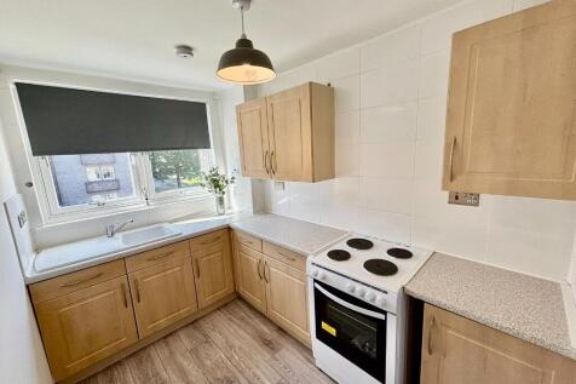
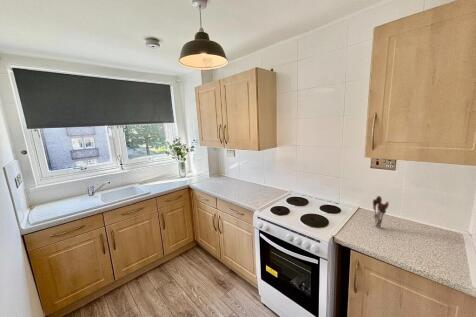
+ utensil holder (379, 212)
